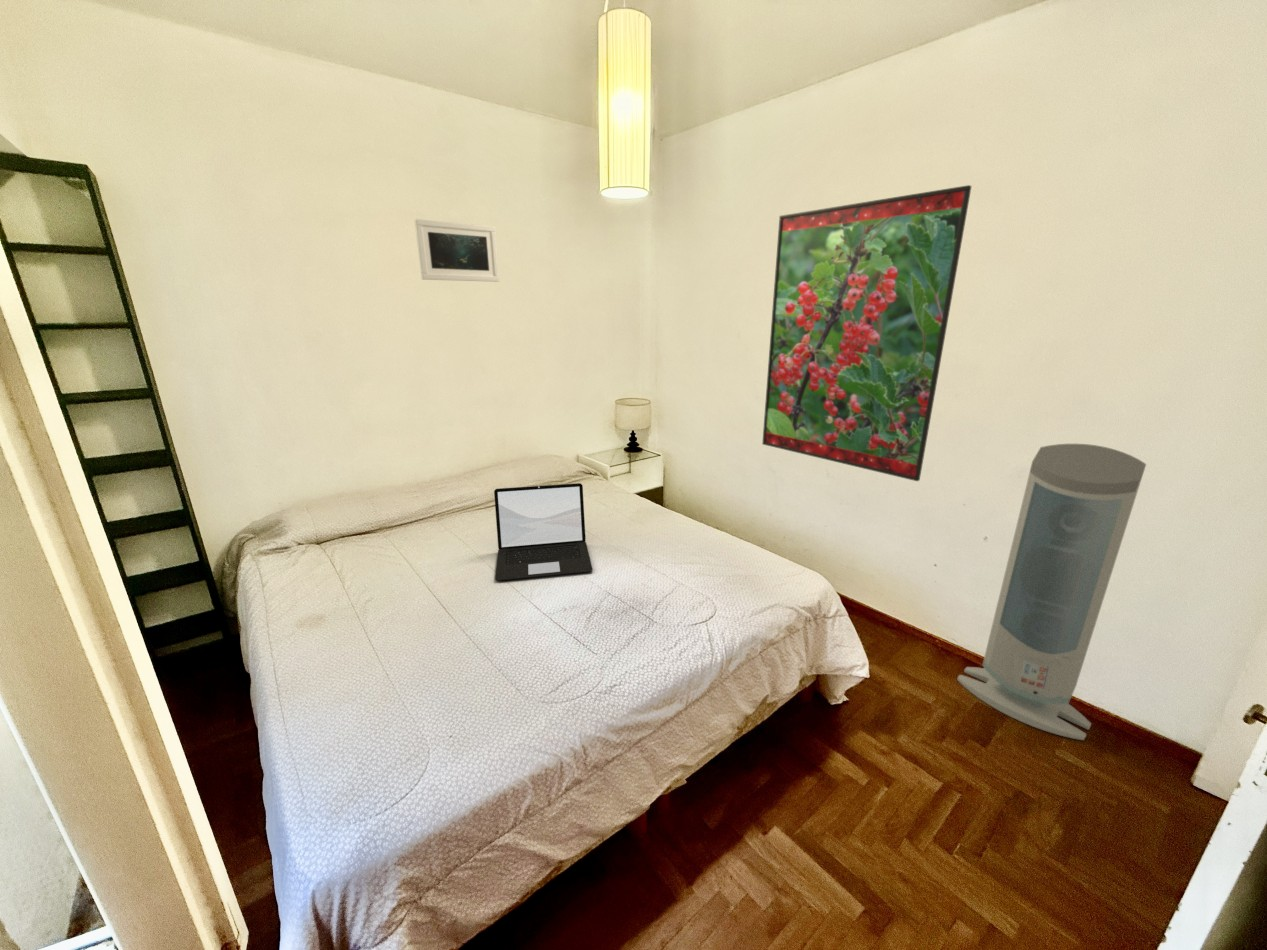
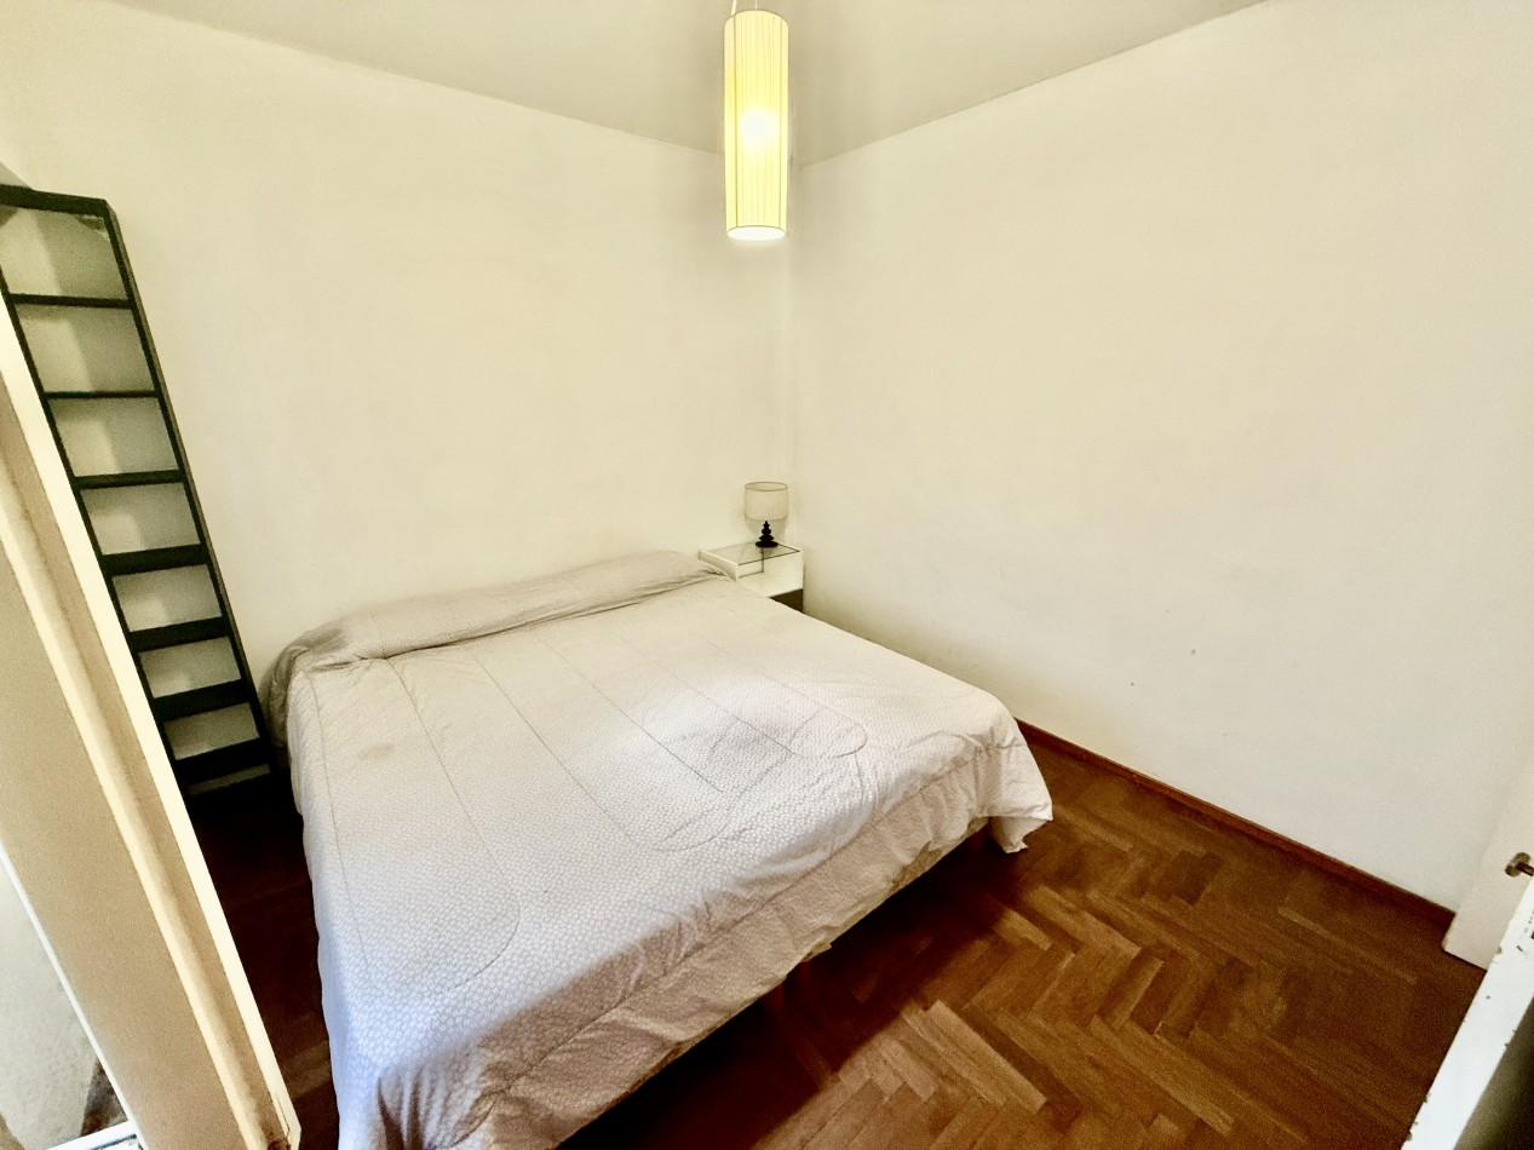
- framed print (845, 341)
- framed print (459, 252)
- laptop (541, 529)
- air purifier (1052, 585)
